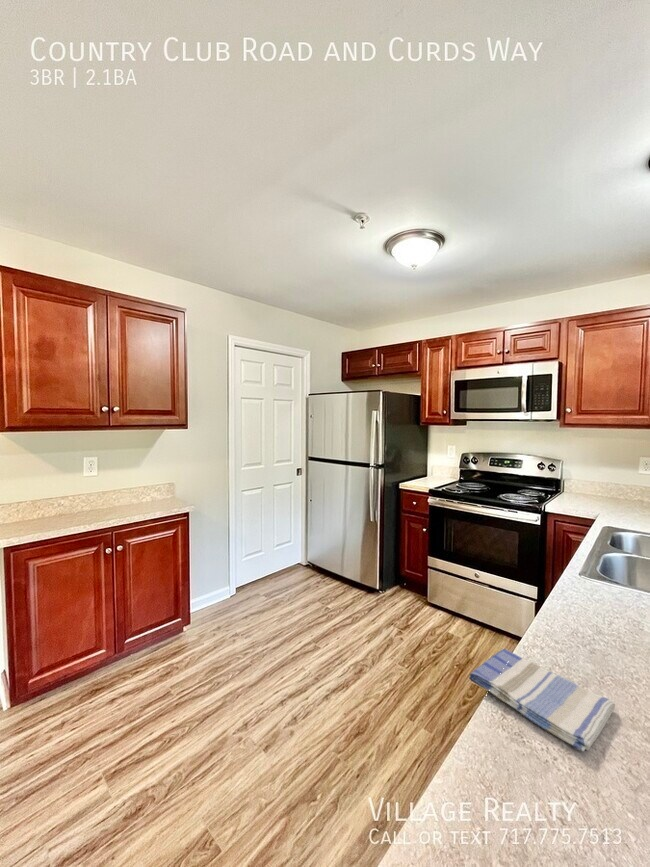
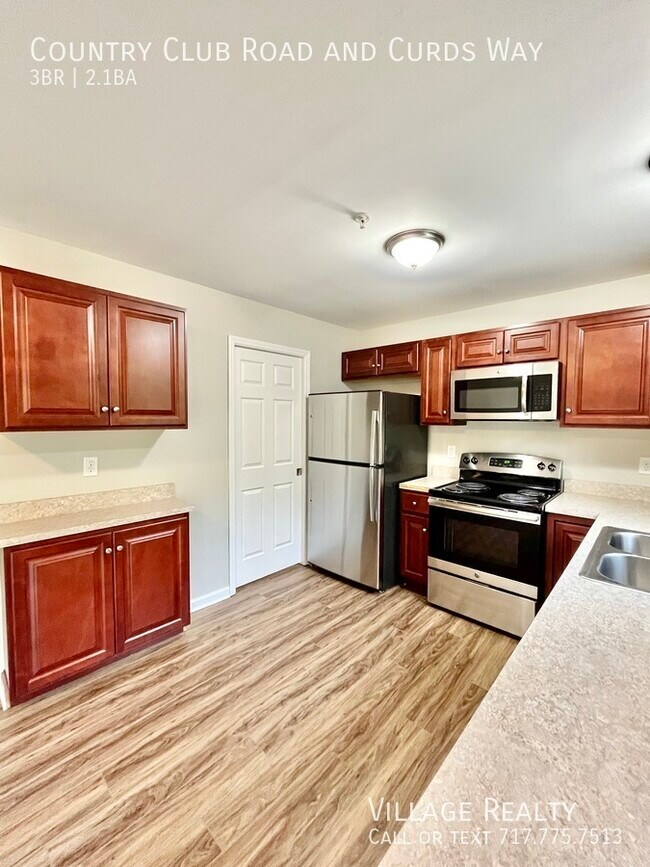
- dish towel (538, 690)
